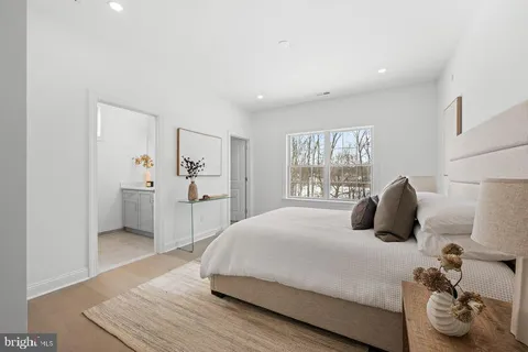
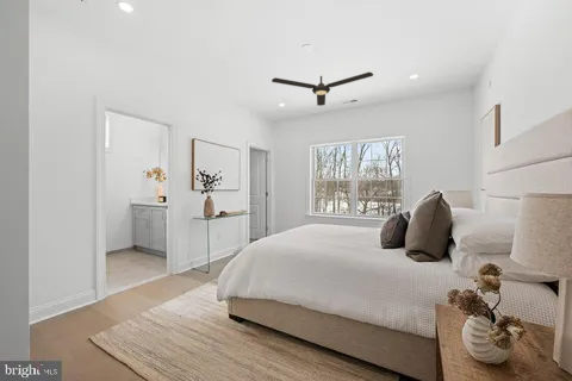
+ ceiling fan (321, 88)
